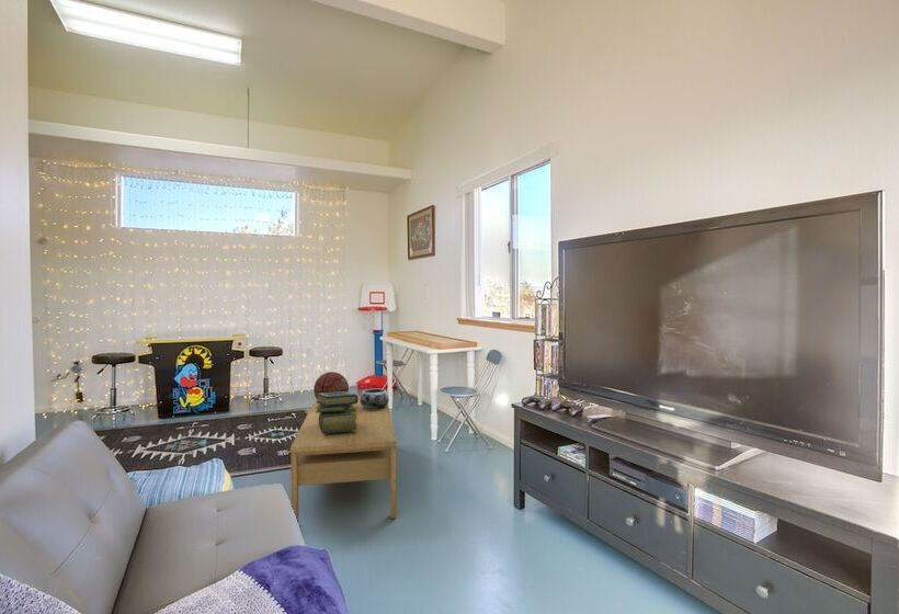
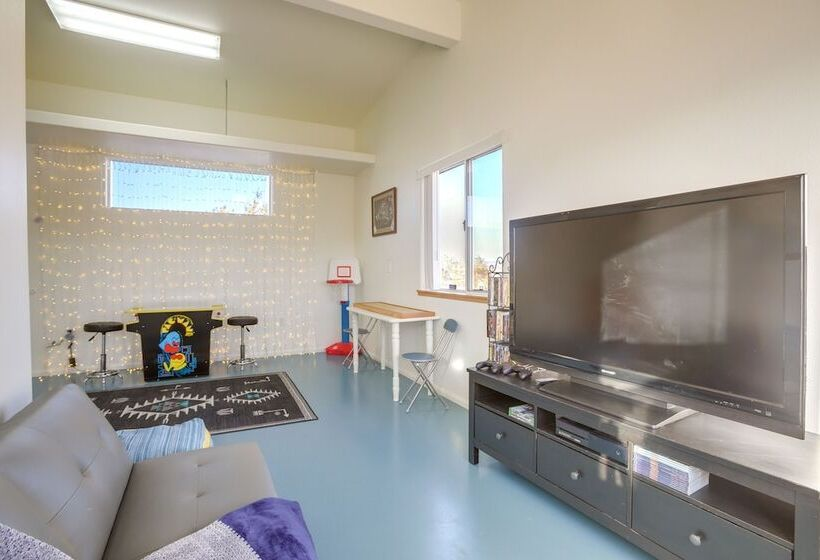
- basketball (331, 388)
- decorative bowl (374, 398)
- stack of books (335, 409)
- coffee table (349, 446)
